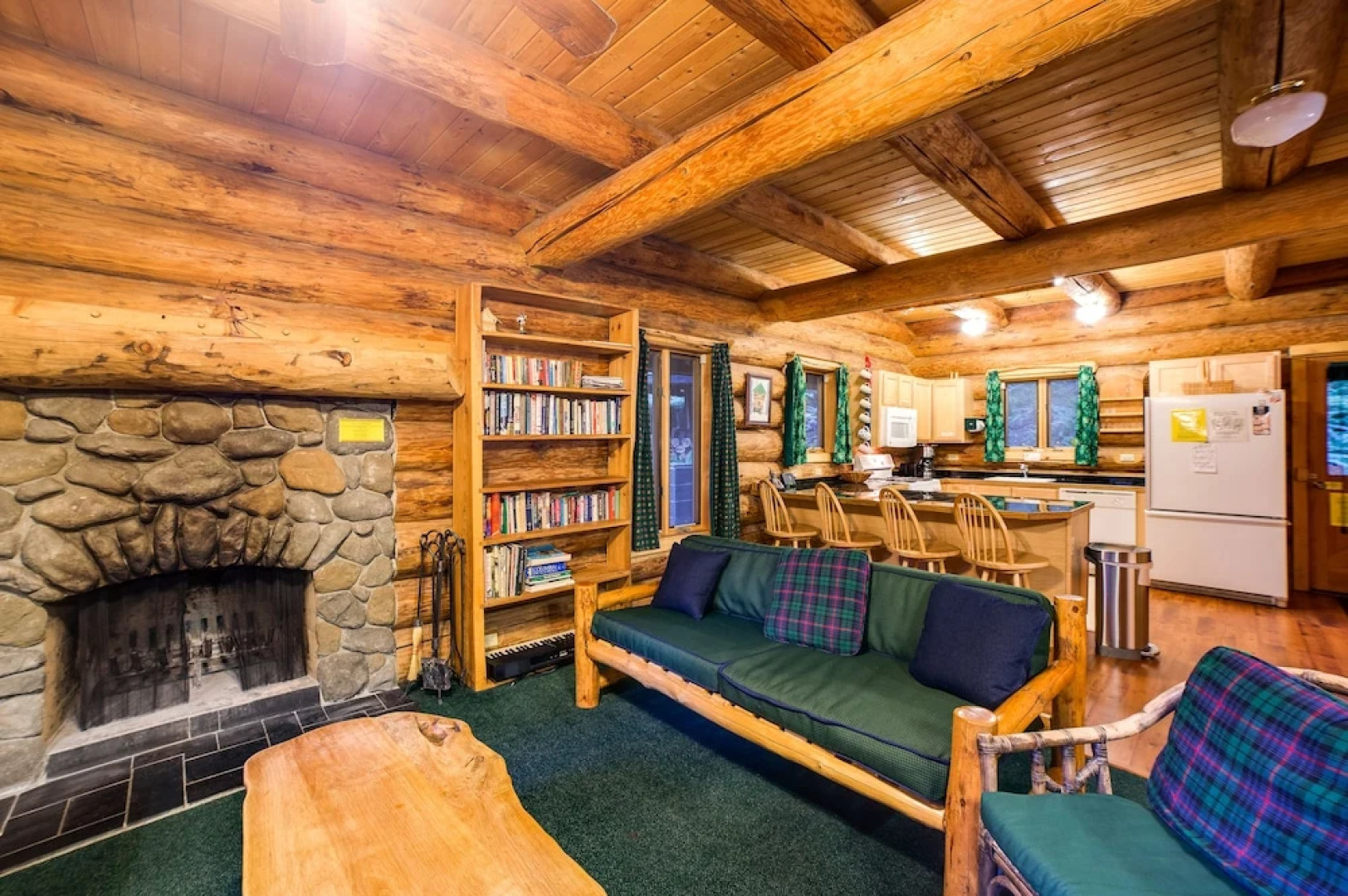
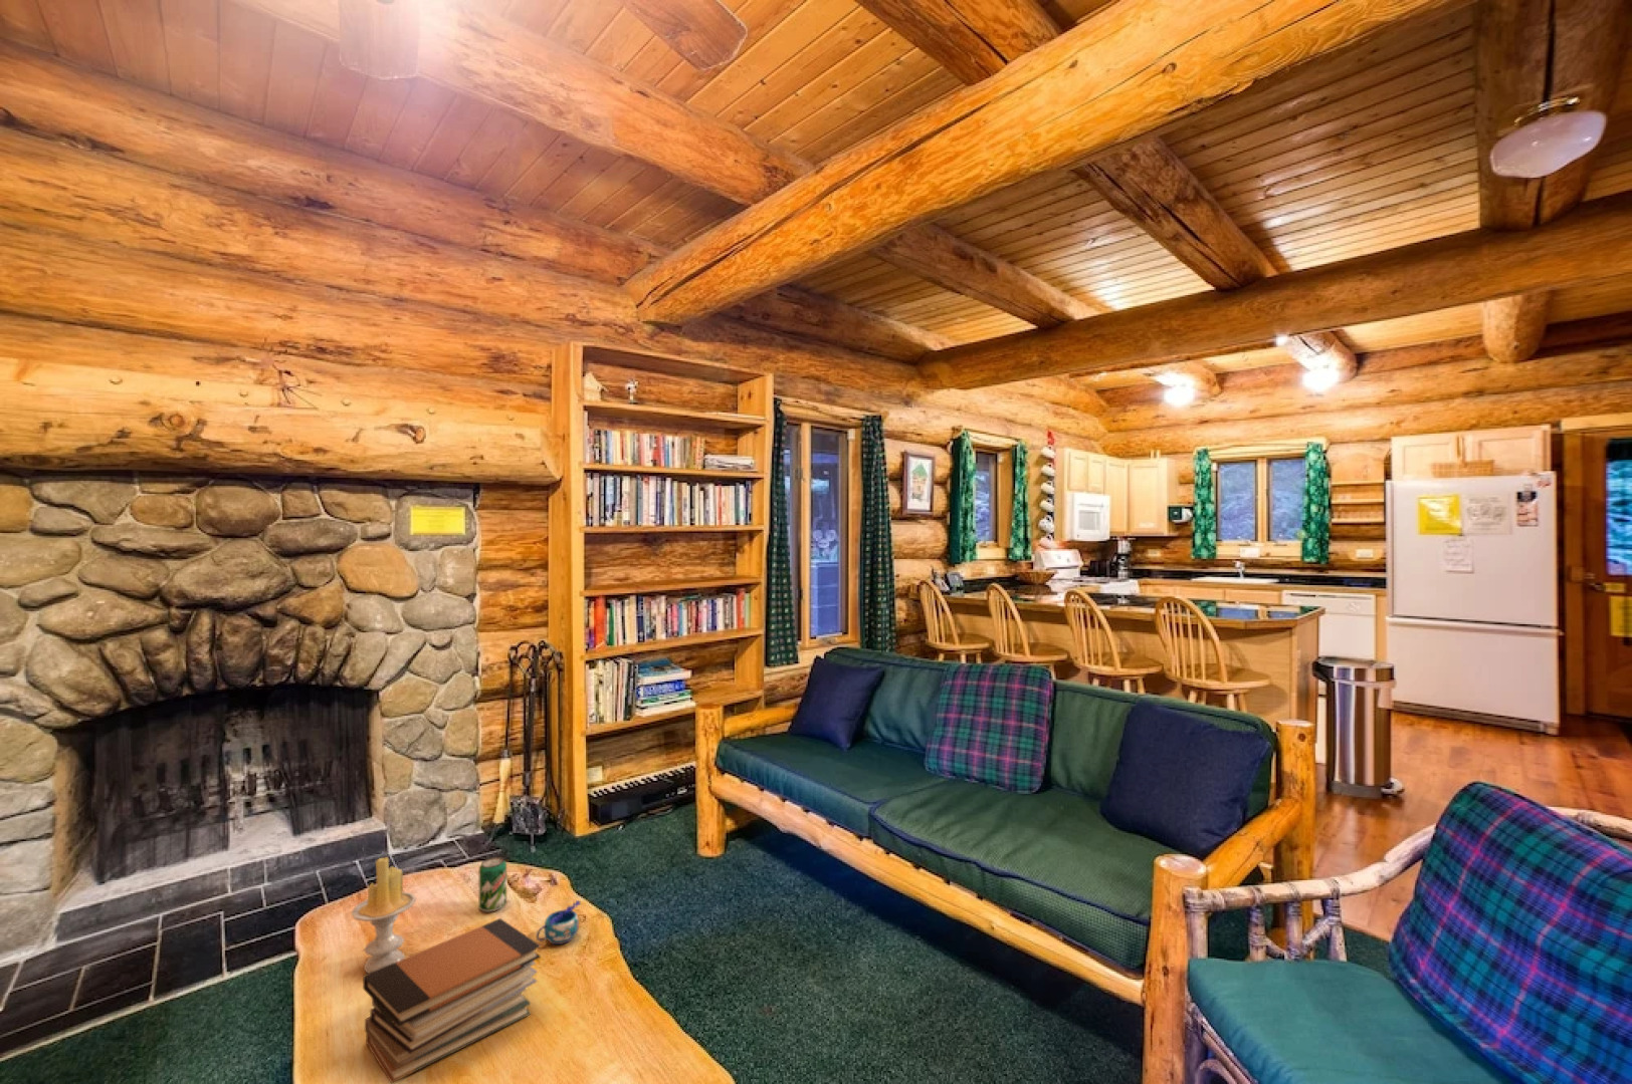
+ book stack (454, 993)
+ mug (559, 923)
+ candle (384, 909)
+ beverage can (493, 884)
